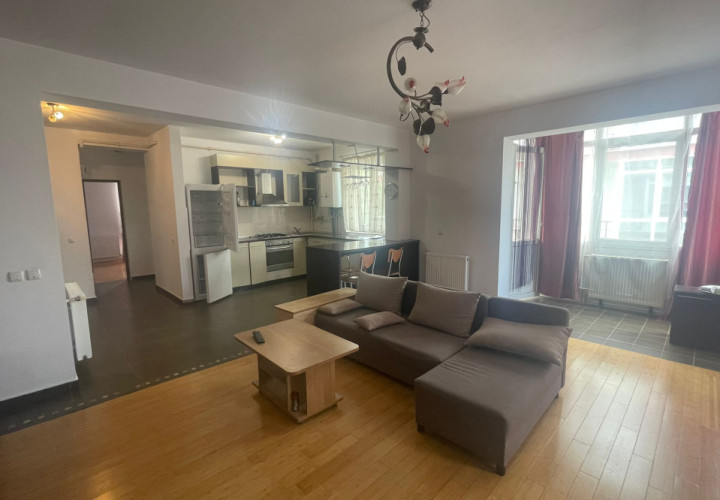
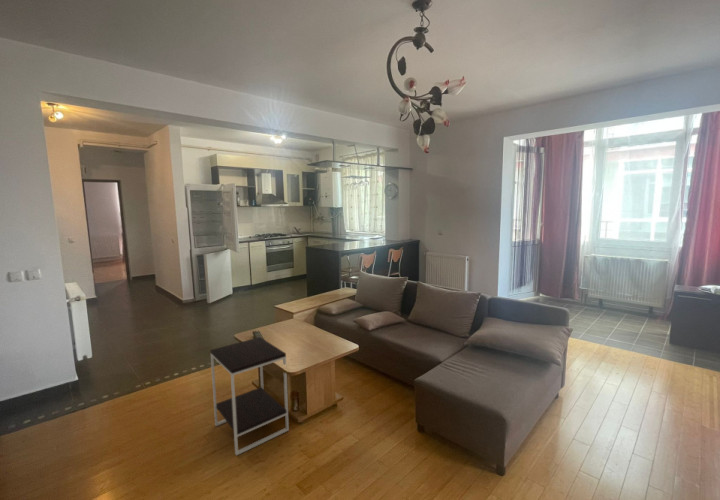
+ side table (249, 391)
